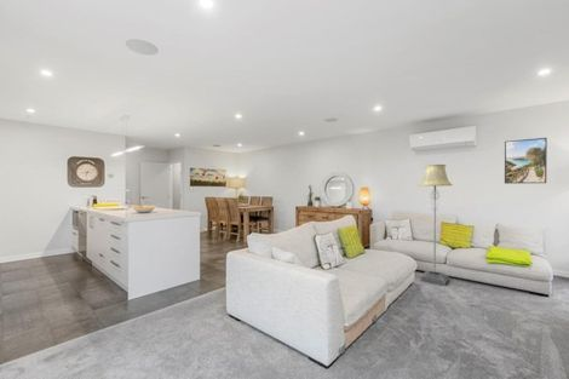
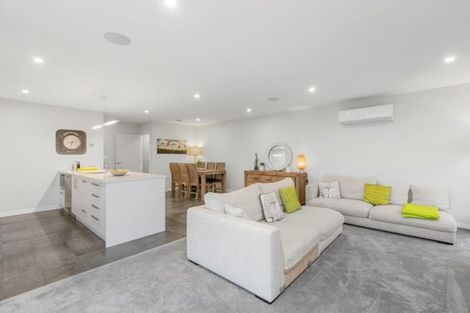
- floor lamp (435, 222)
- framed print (524, 161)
